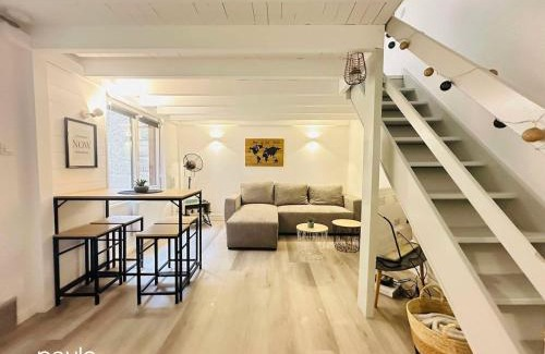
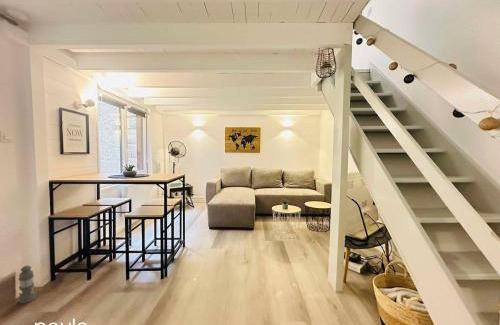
+ lantern (28, 282)
